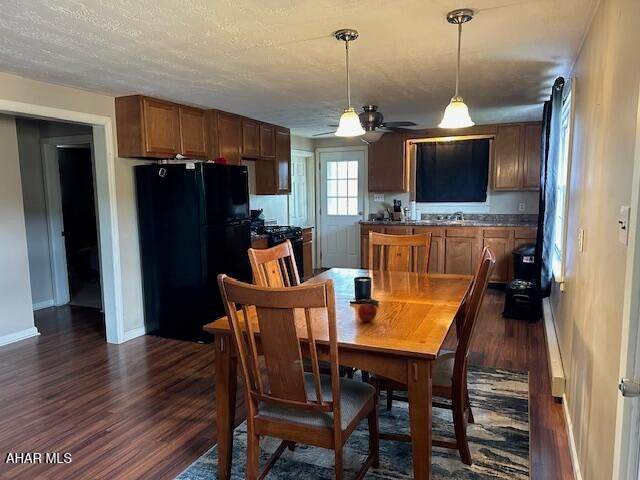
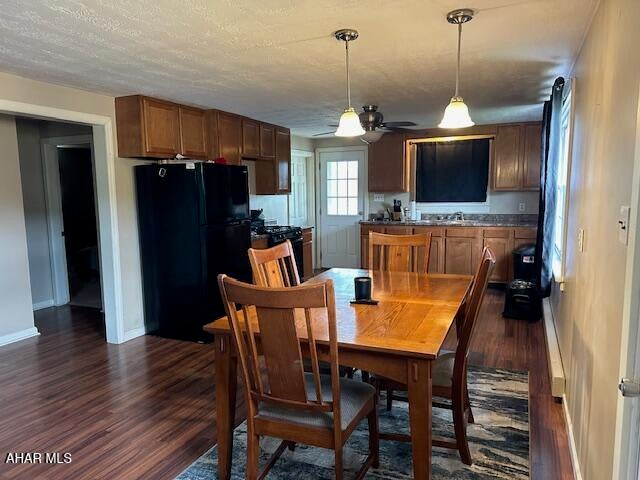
- fruit (368, 310)
